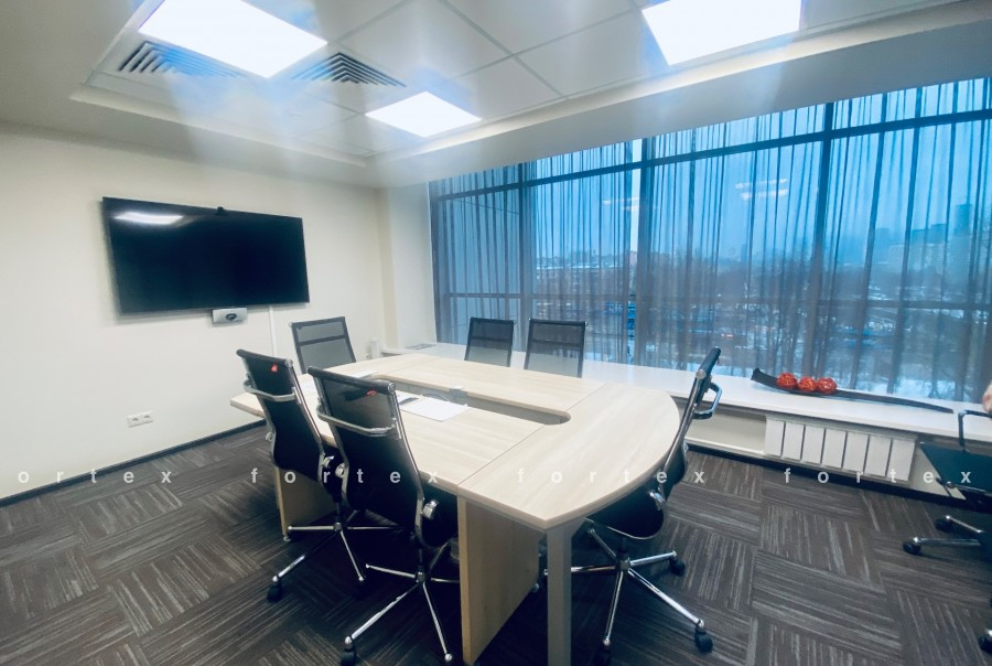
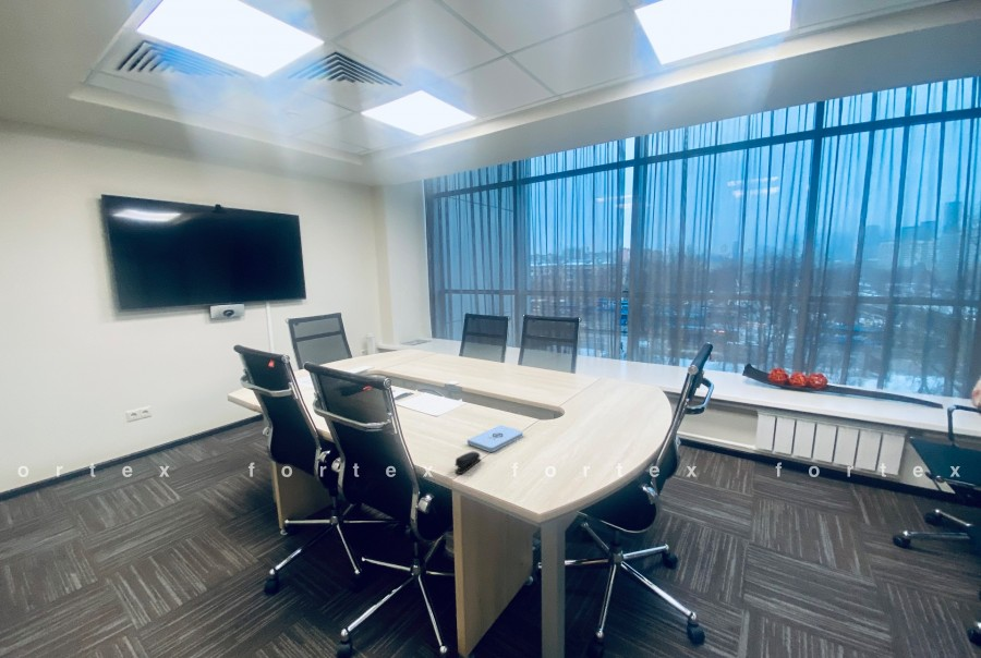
+ stapler (468, 459)
+ notepad (496, 437)
